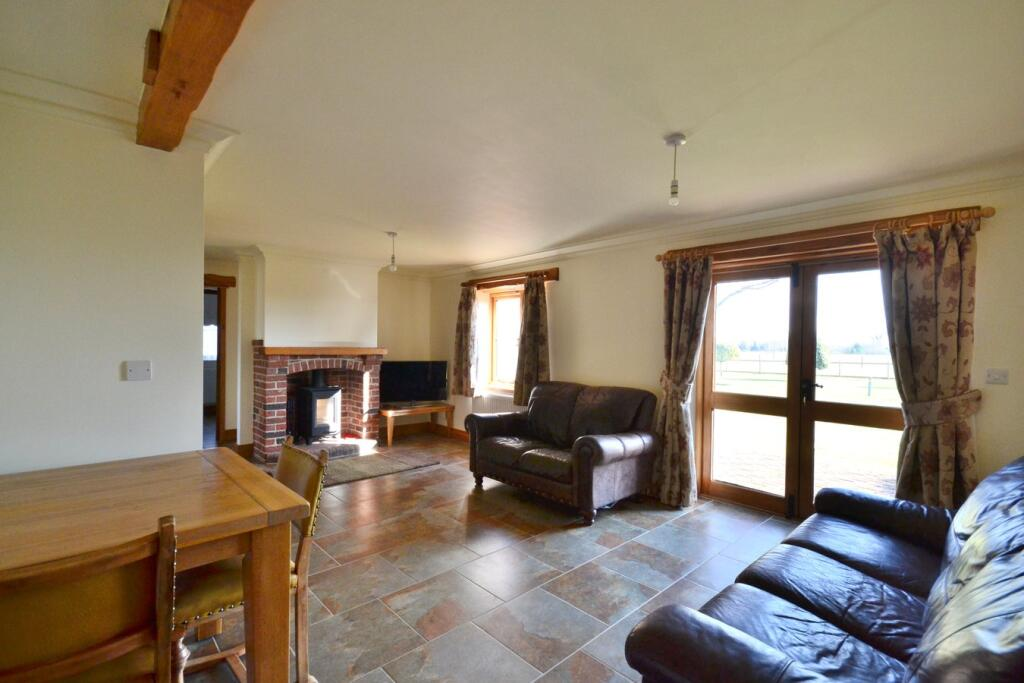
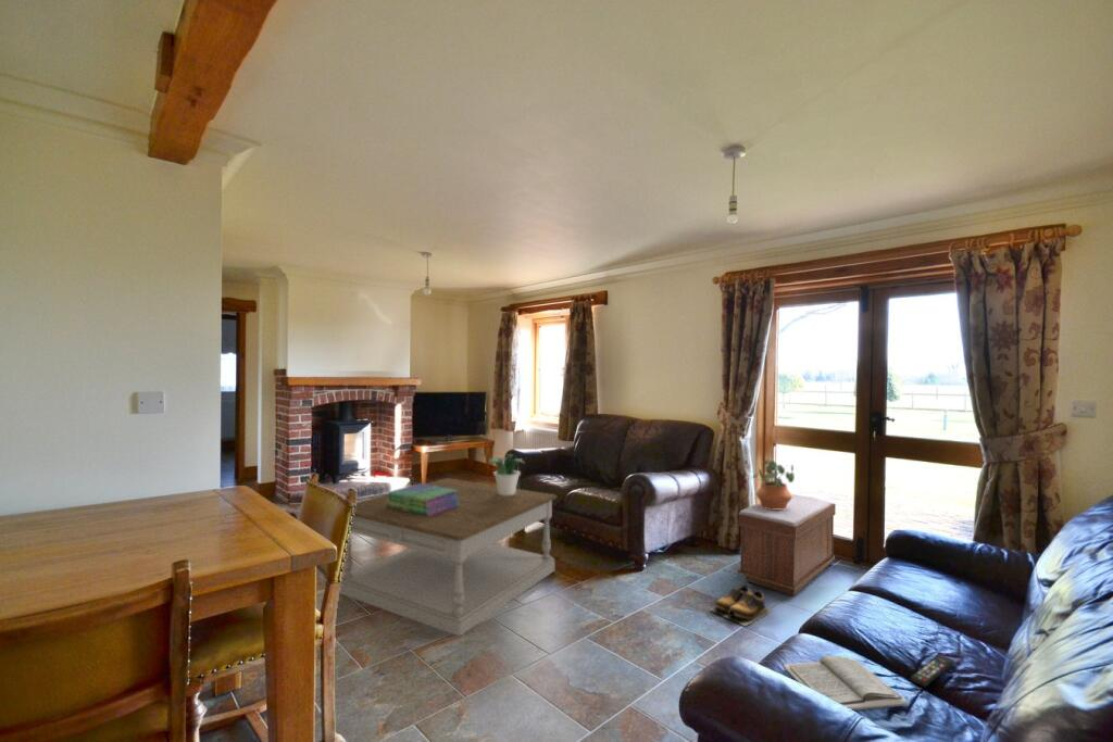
+ book (841, 680)
+ coffee table (451, 540)
+ potted plant (505, 475)
+ remote control (933, 669)
+ stack of books (423, 498)
+ bench (787, 538)
+ potted plant (772, 483)
+ shoes (741, 601)
